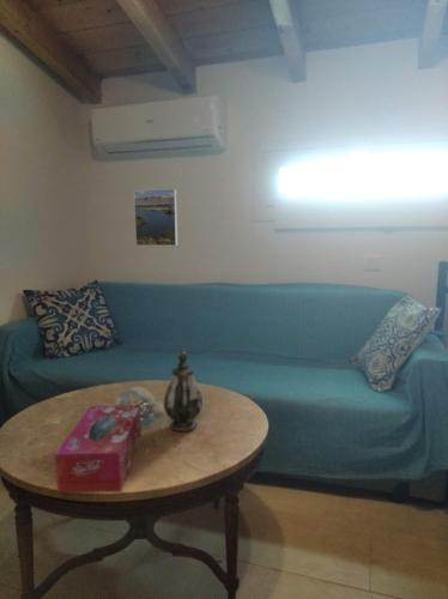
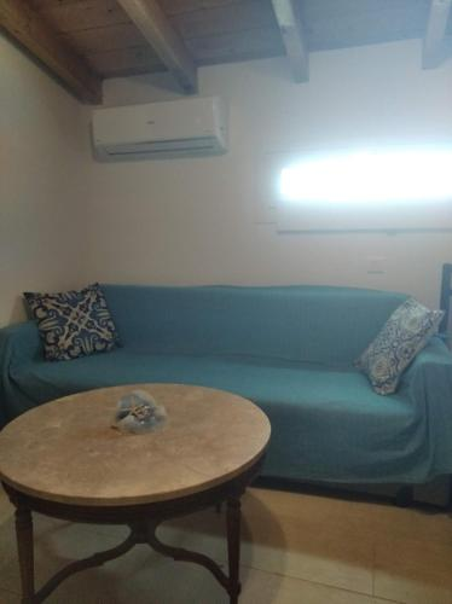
- teapot (182, 388)
- tissue box (103, 443)
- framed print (155, 218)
